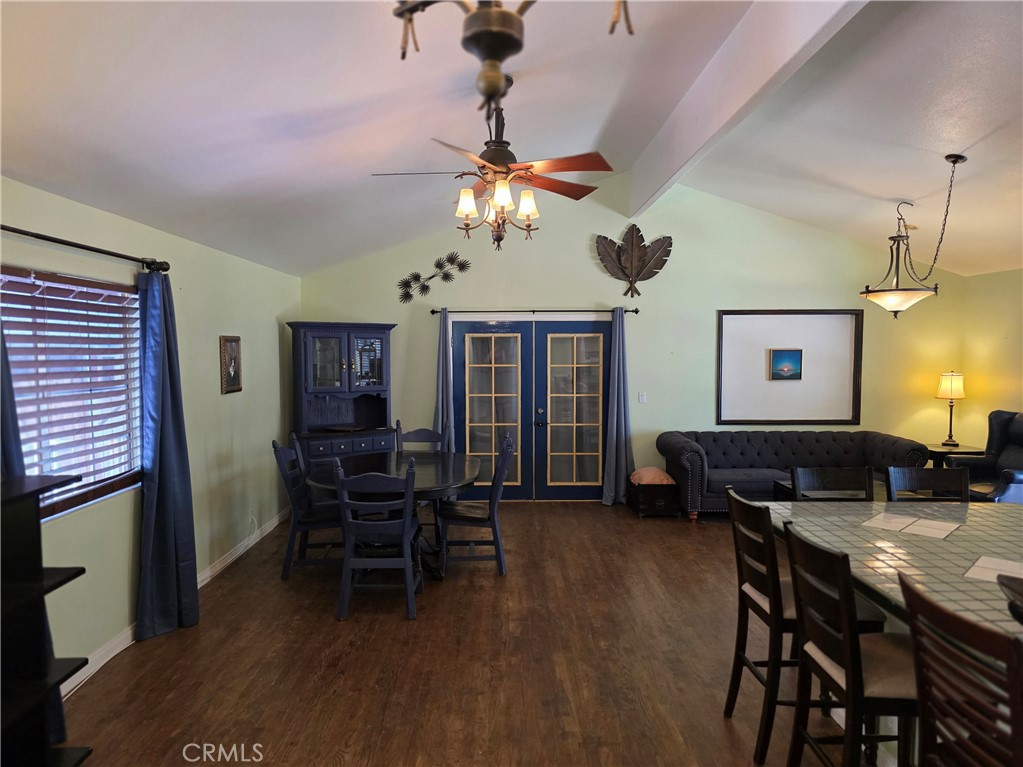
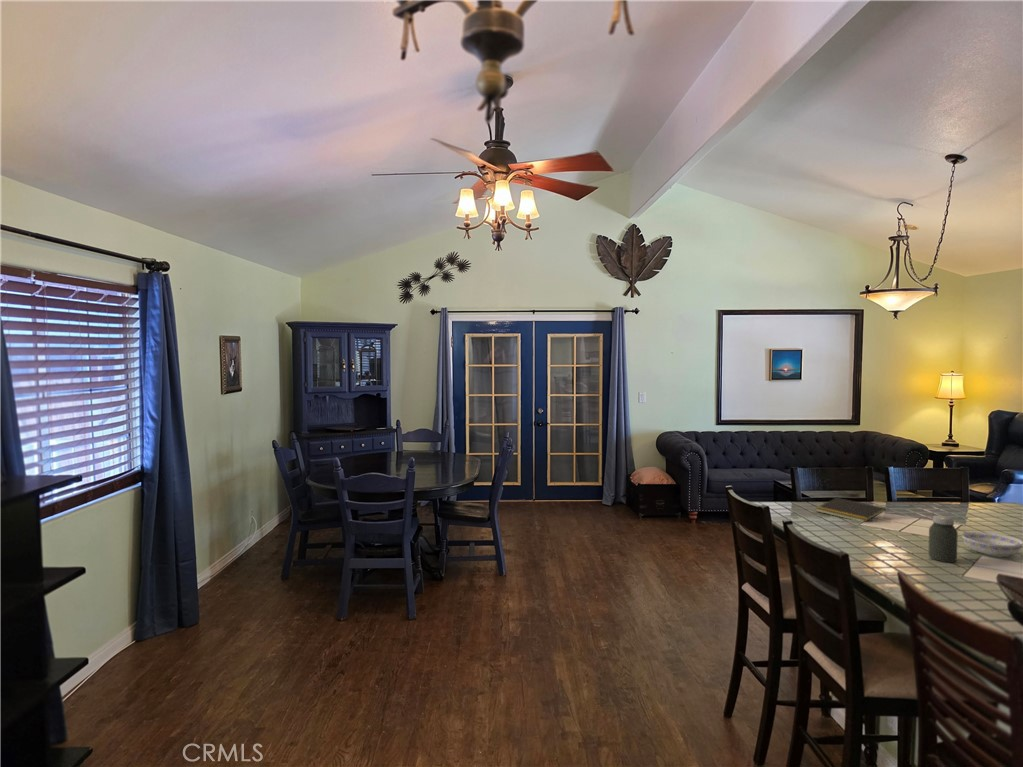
+ notepad (849, 509)
+ jar (942, 538)
+ bowl (990, 544)
